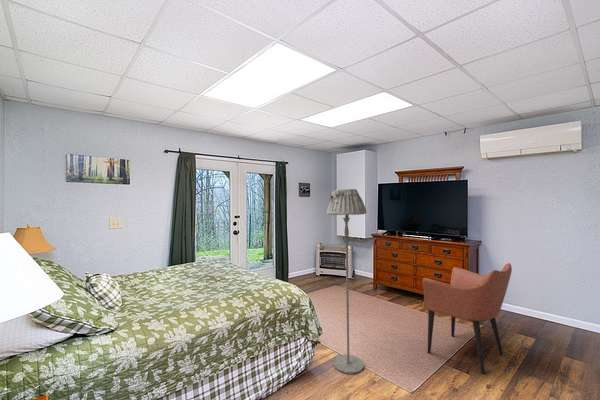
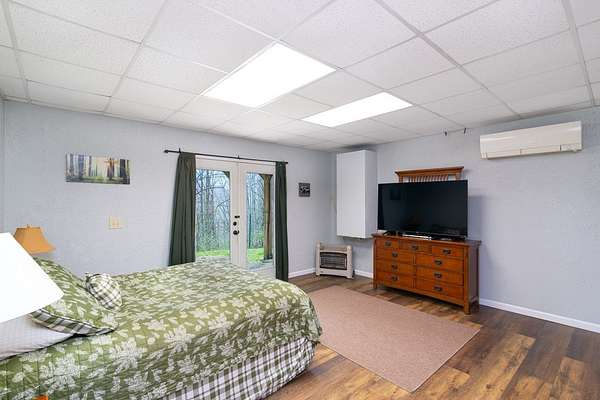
- floor lamp (347, 276)
- armchair (470, 308)
